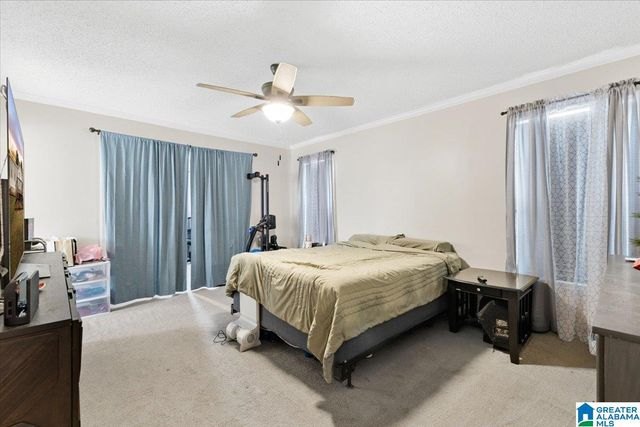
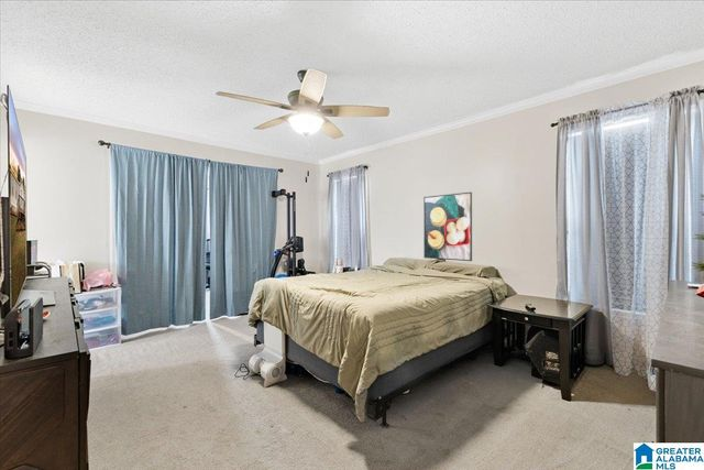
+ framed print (446, 227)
